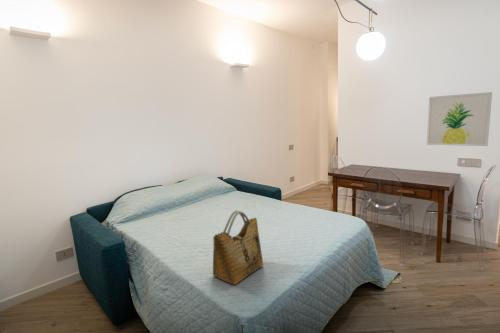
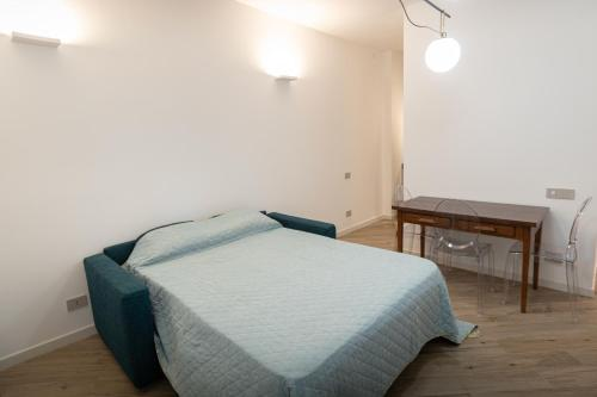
- wall art (457, 120)
- grocery bag (237, 241)
